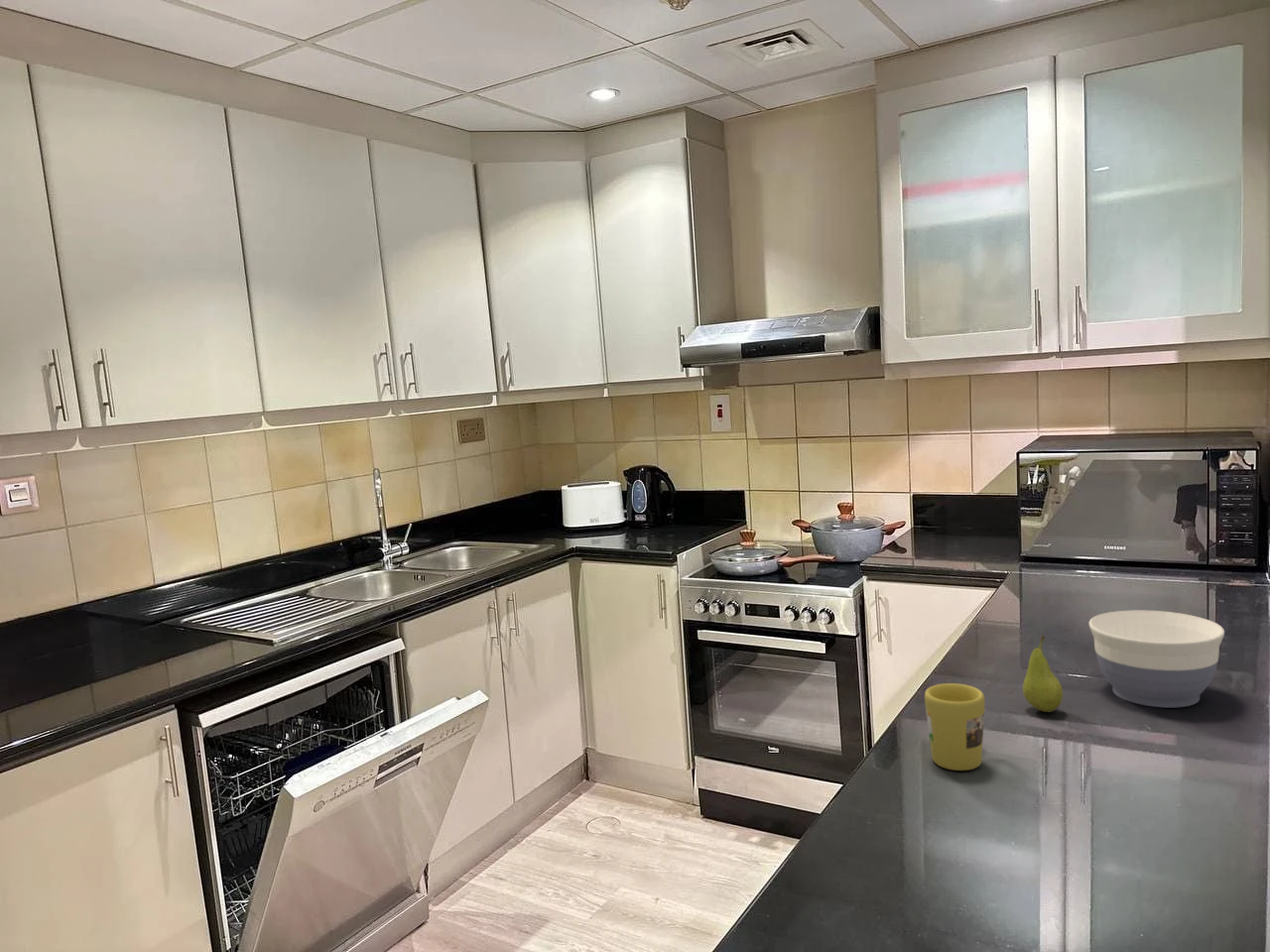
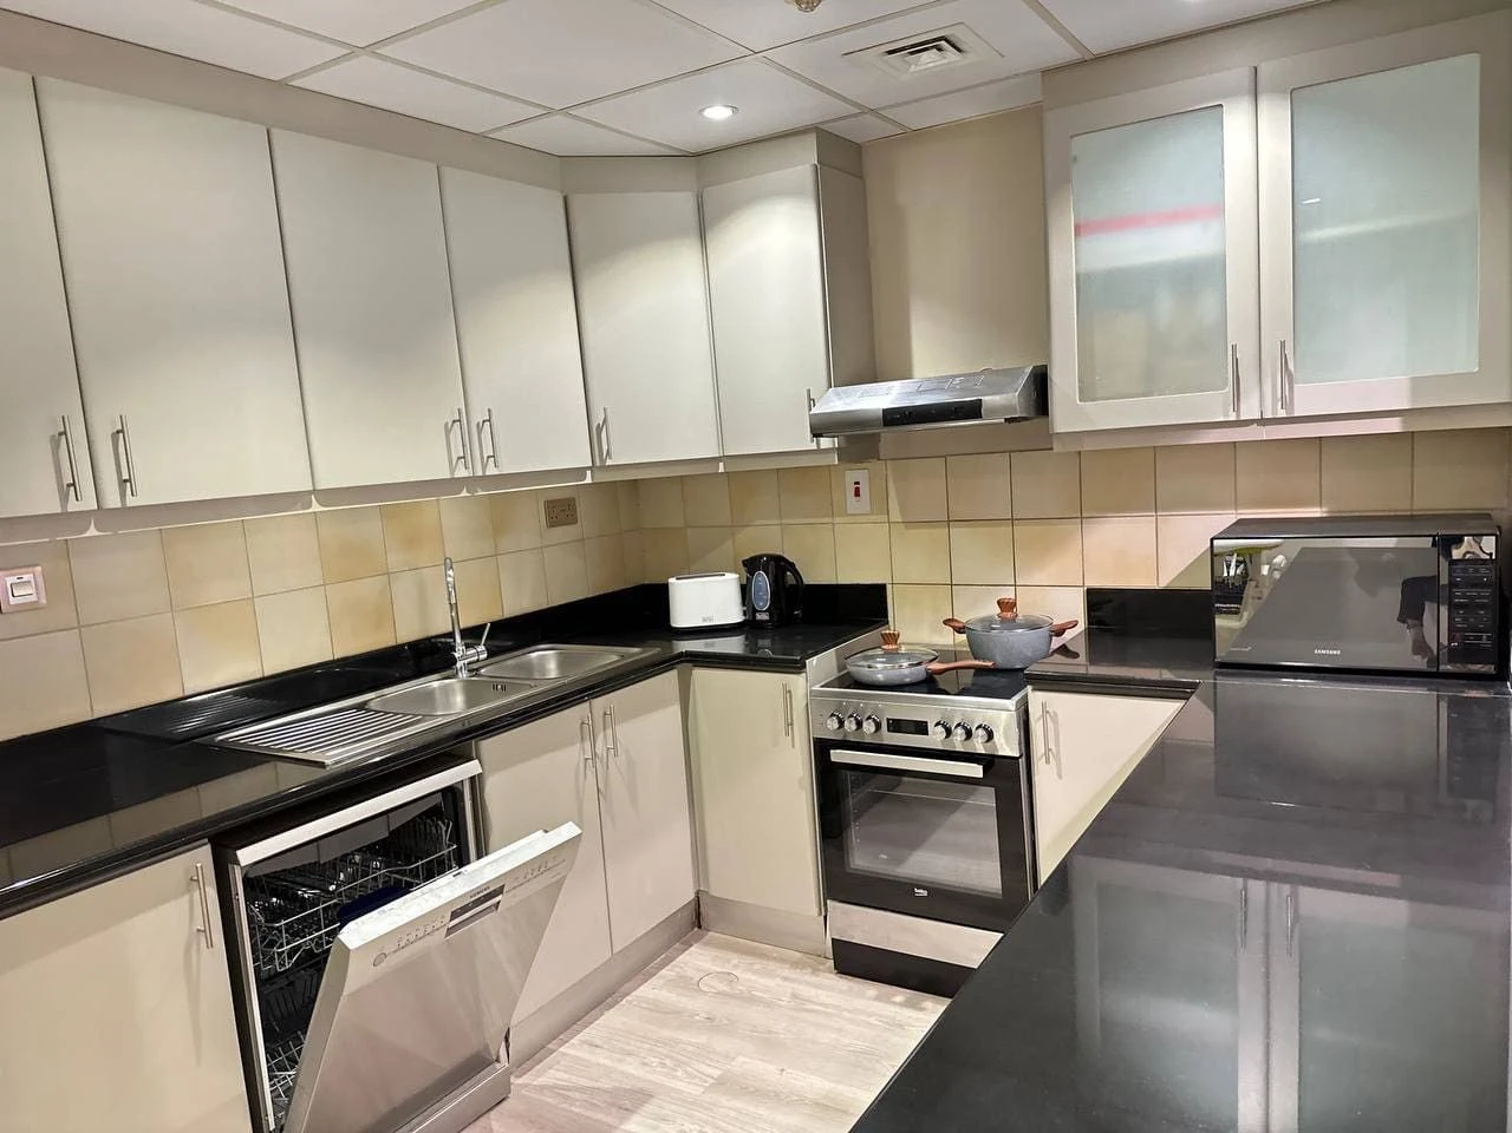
- mug (960, 722)
- bowl (1155, 659)
- fruit (1042, 673)
